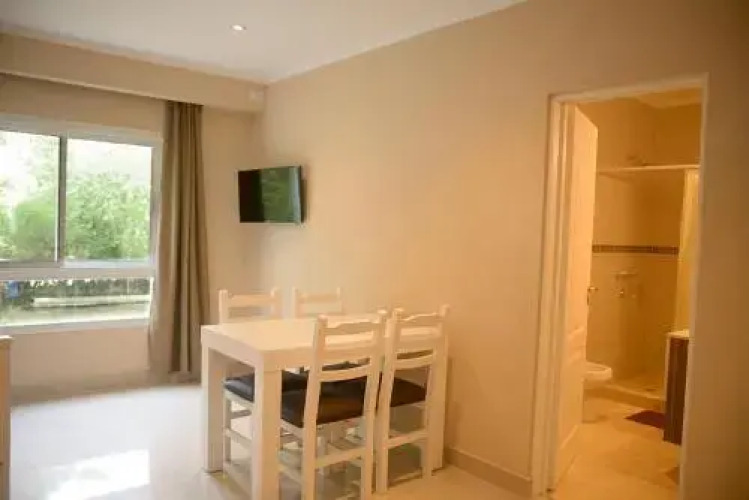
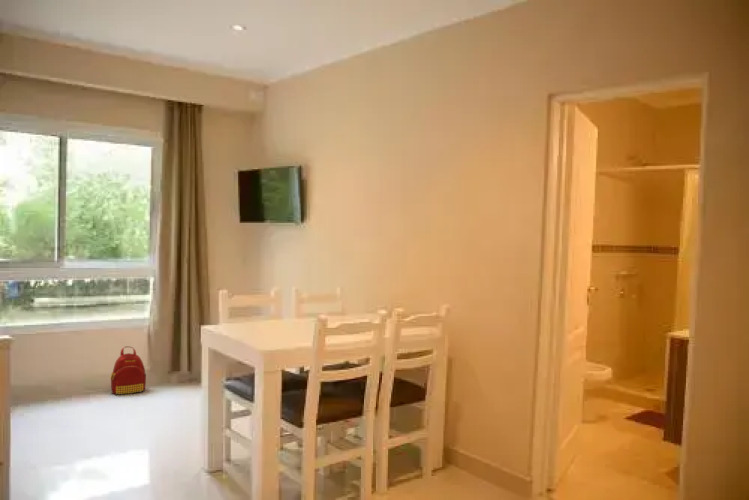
+ backpack (128, 369)
